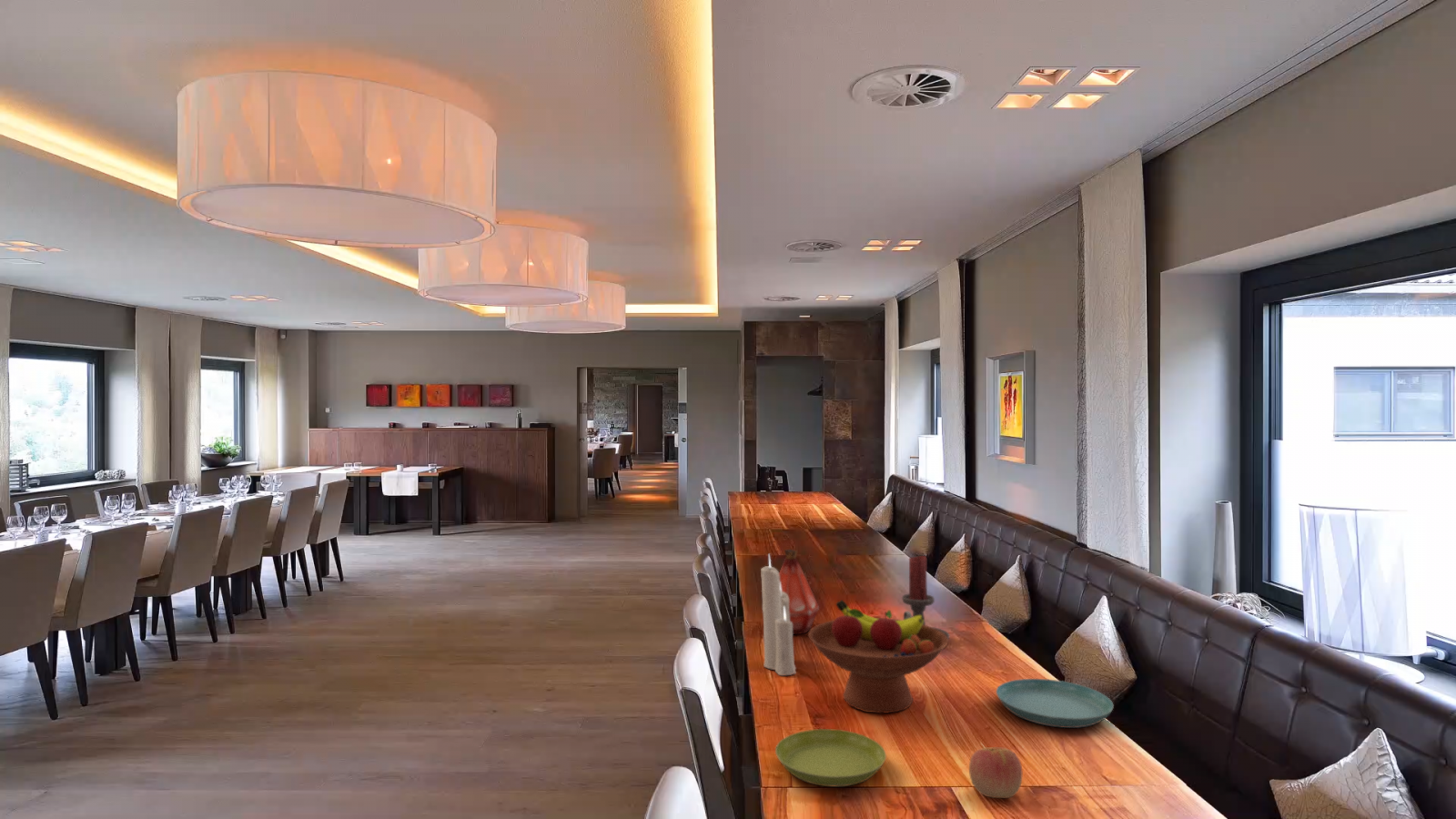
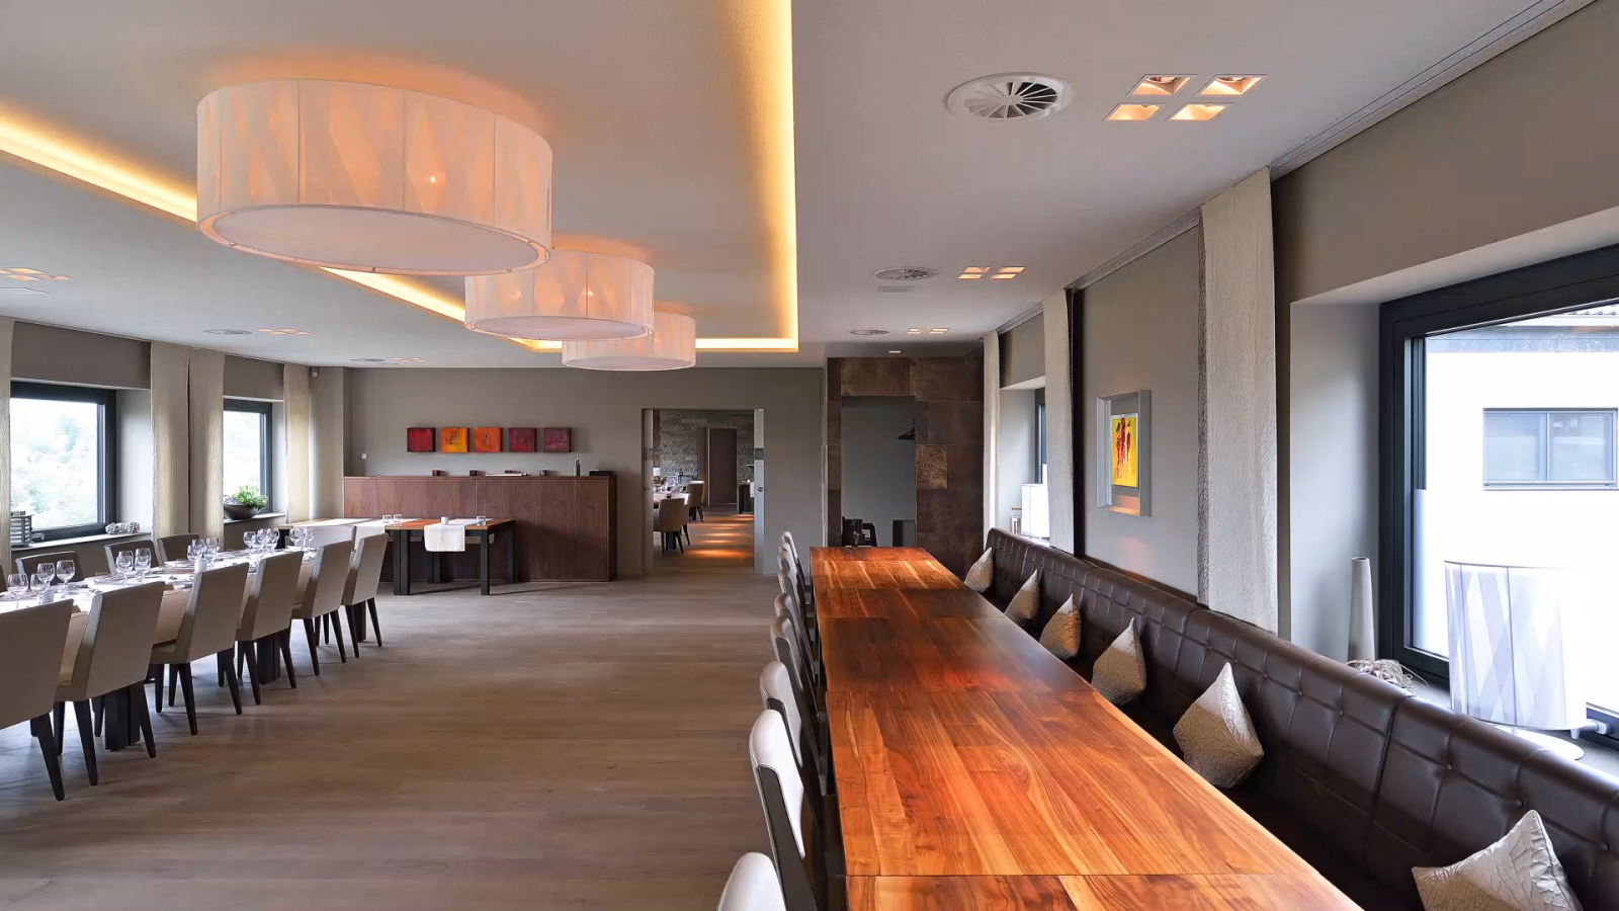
- apple (995, 769)
- bottle (790, 589)
- saucer (1053, 703)
- candle (777, 606)
- fruit bowl (877, 655)
- saucer (830, 759)
- candle holder (915, 596)
